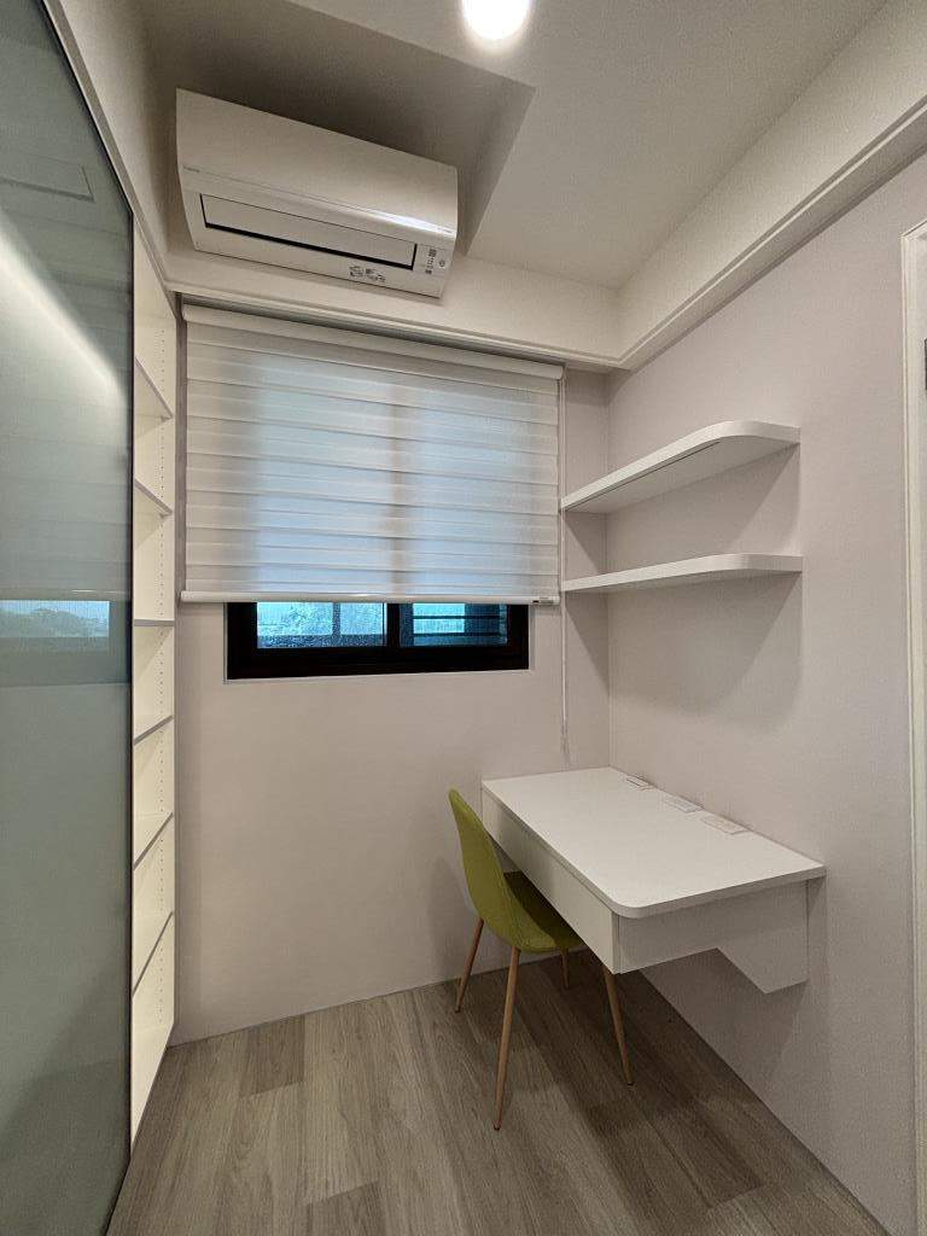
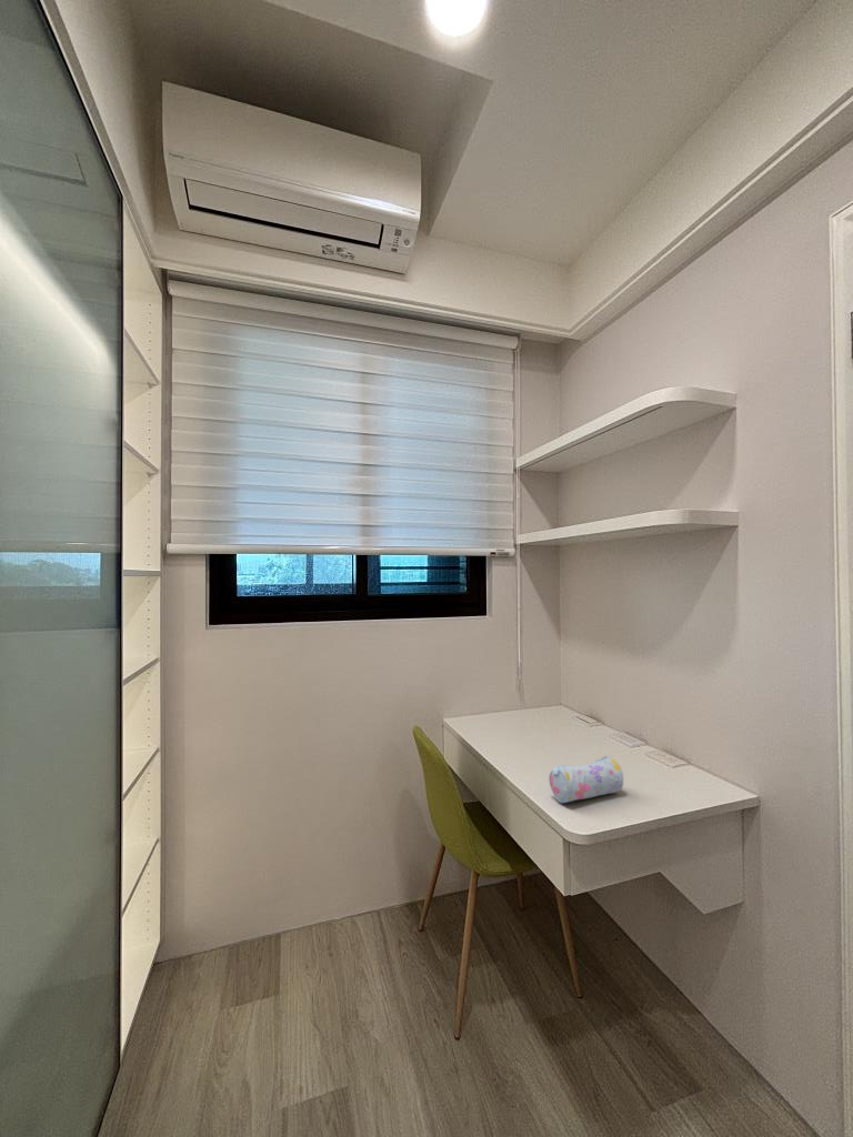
+ pencil case (586, 778)
